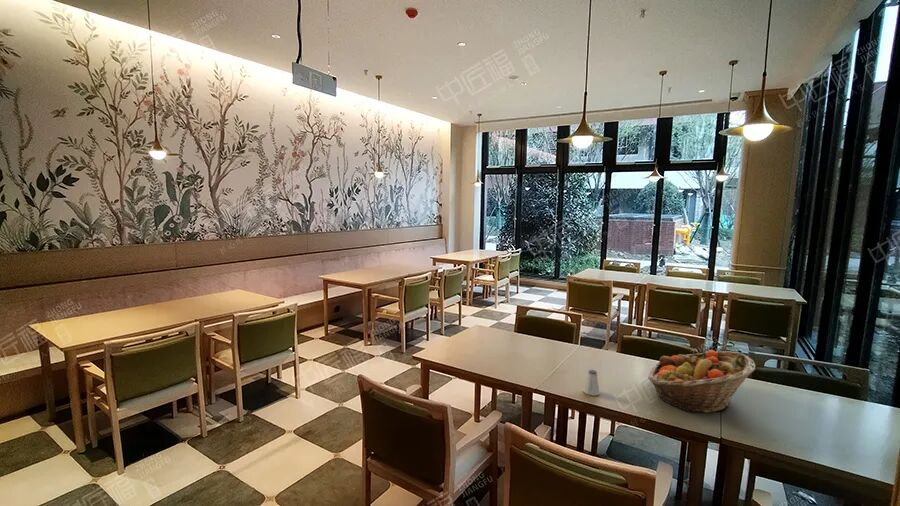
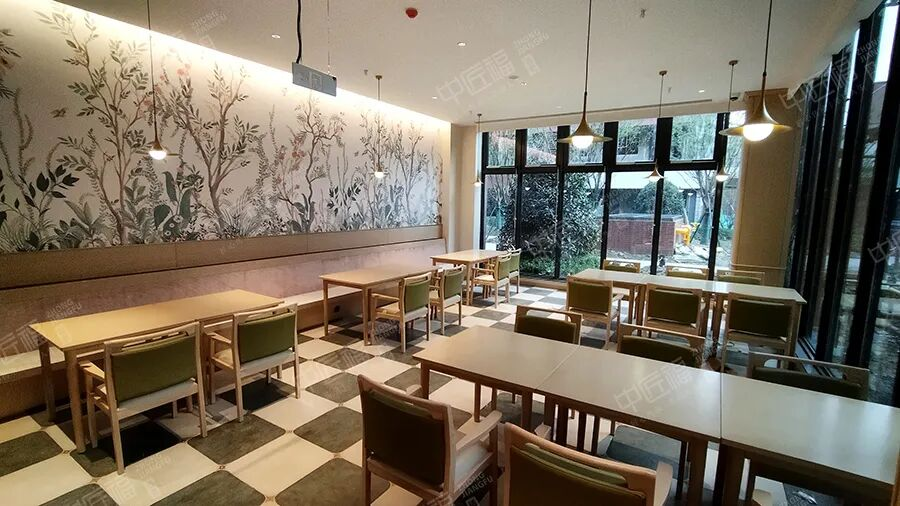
- fruit basket (698, 375)
- saltshaker (592, 381)
